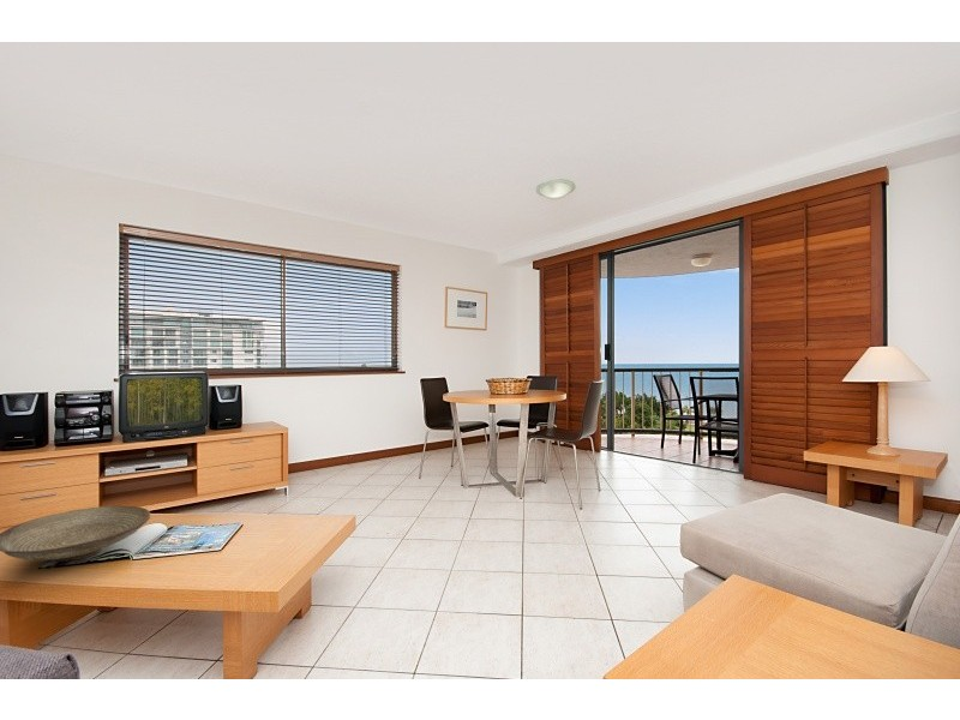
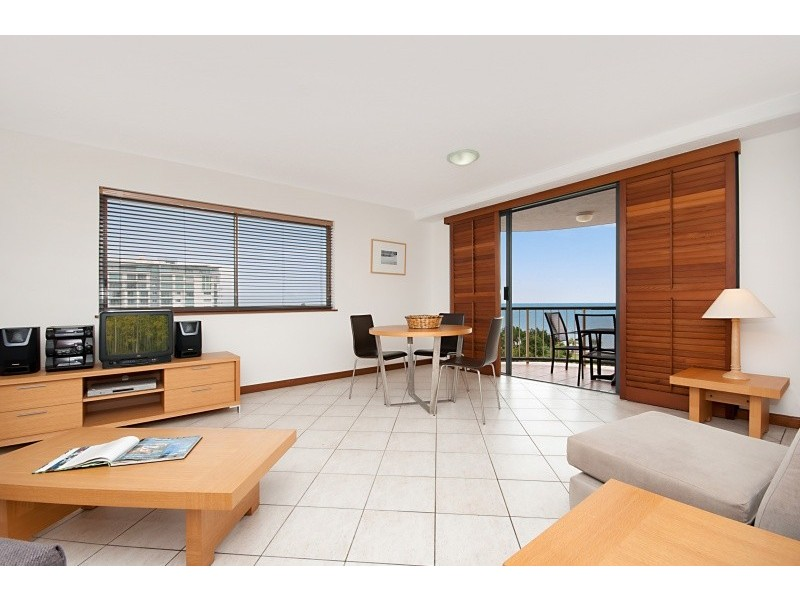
- decorative bowl (78, 538)
